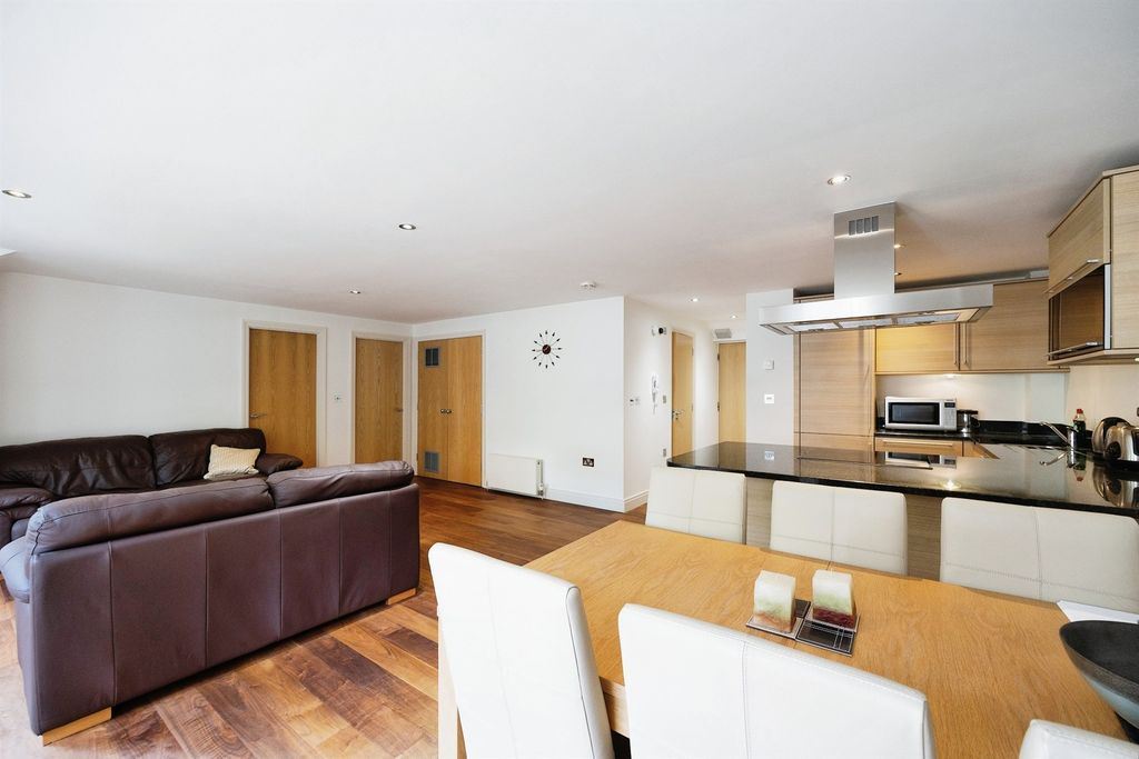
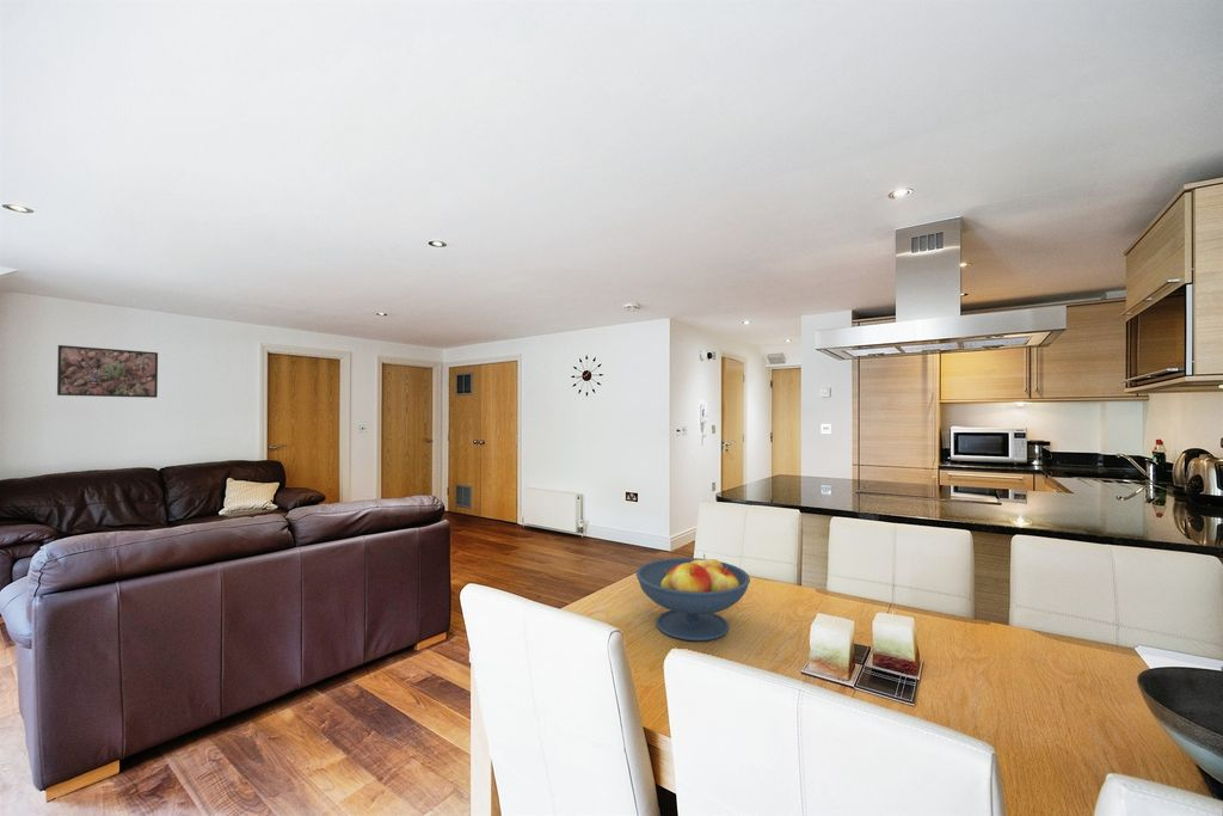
+ fruit bowl (692, 590)
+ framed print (110, 373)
